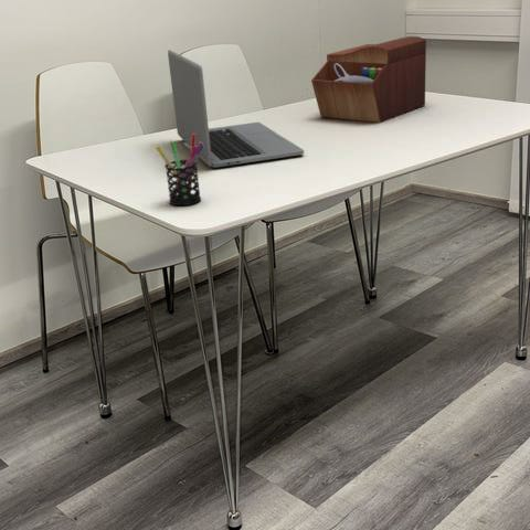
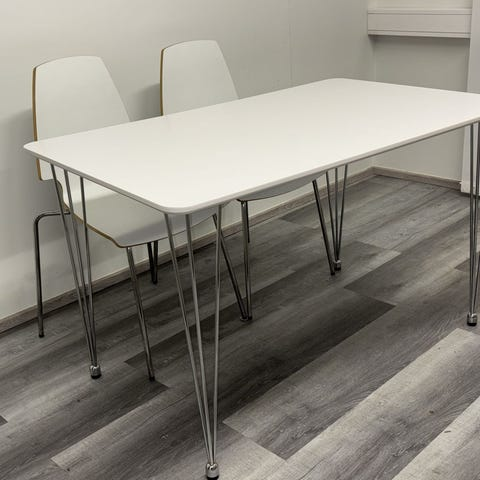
- sewing box (368, 77)
- laptop (234, 125)
- pen holder (182, 168)
